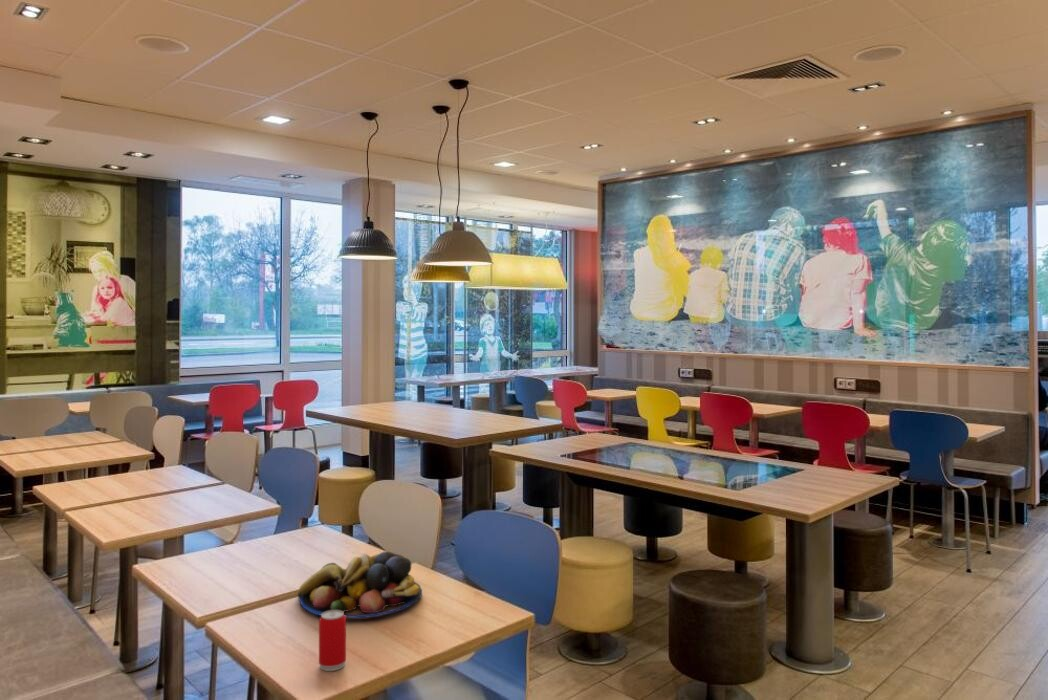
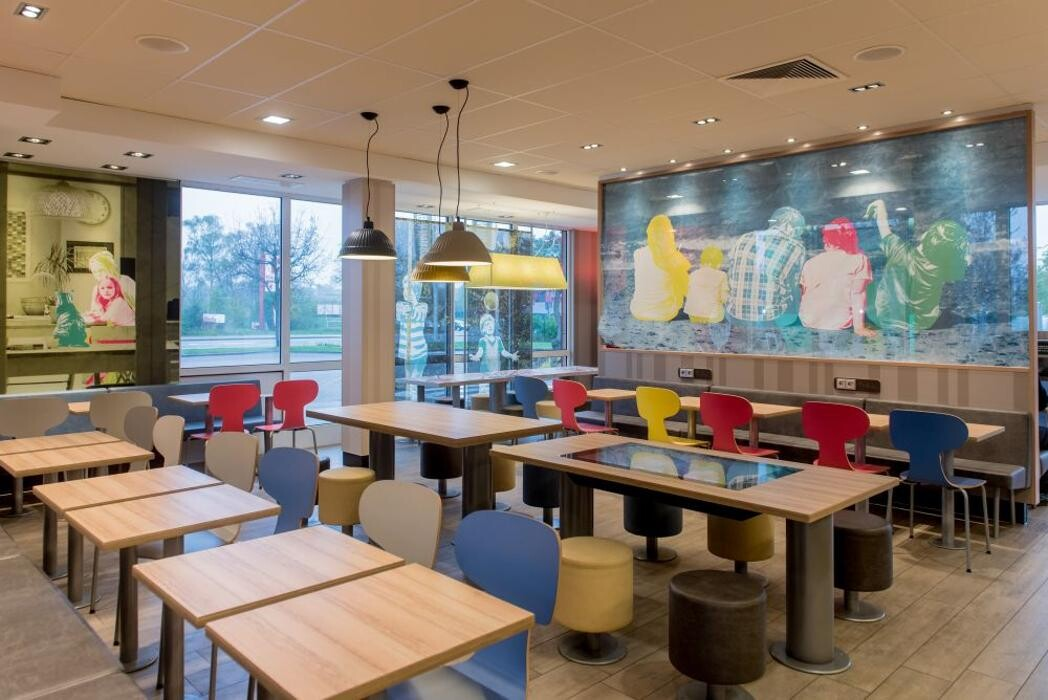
- beverage can (332, 639)
- fruit bowl (361, 575)
